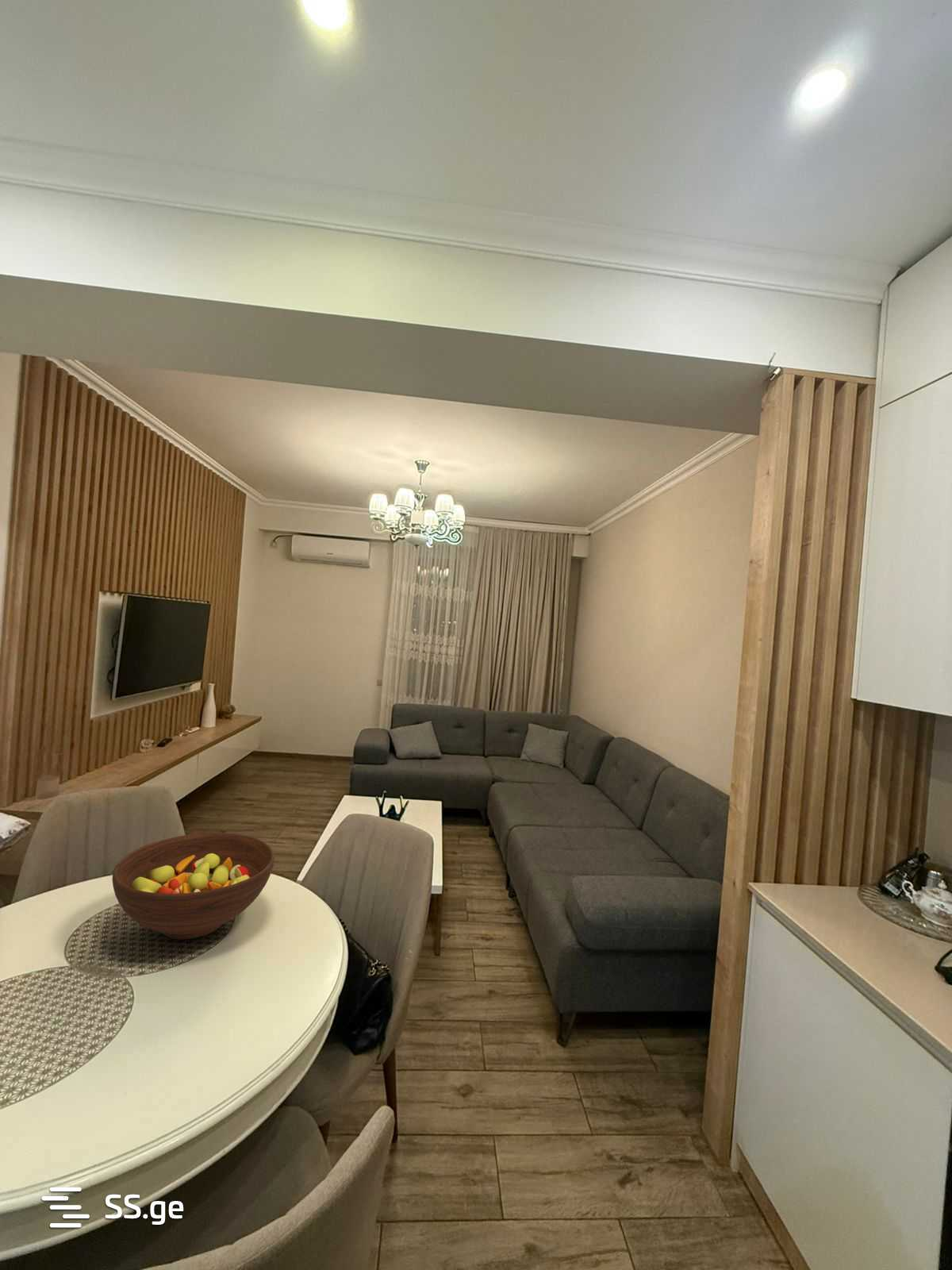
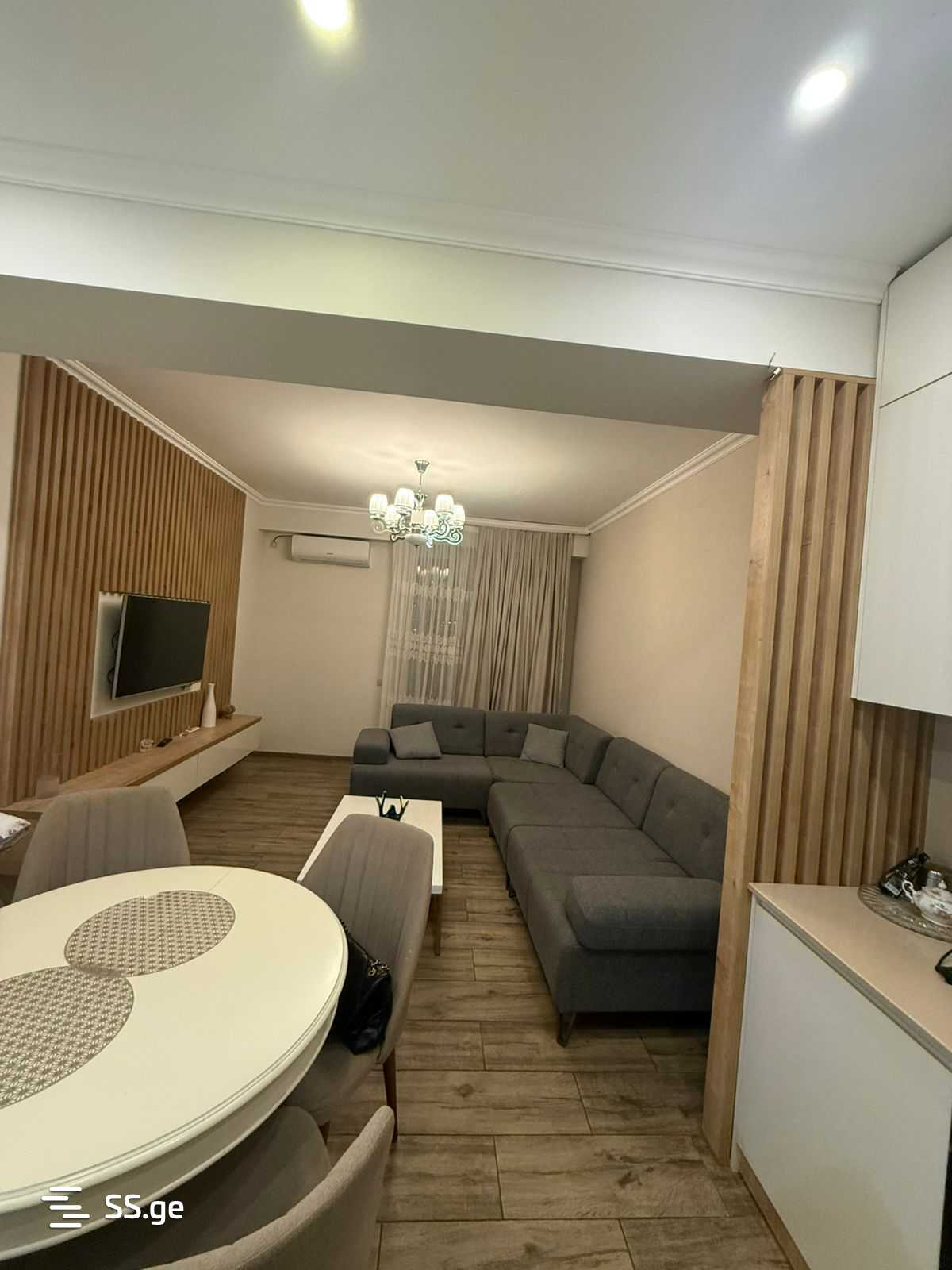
- fruit bowl (196, 892)
